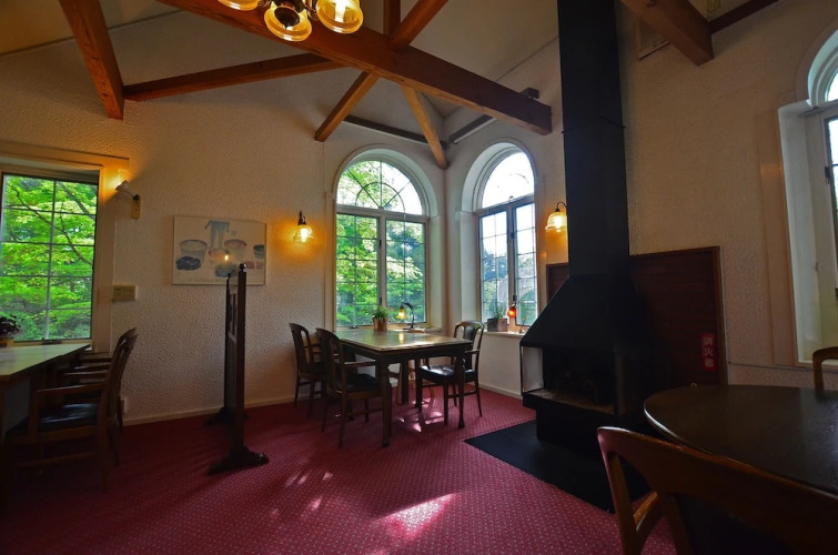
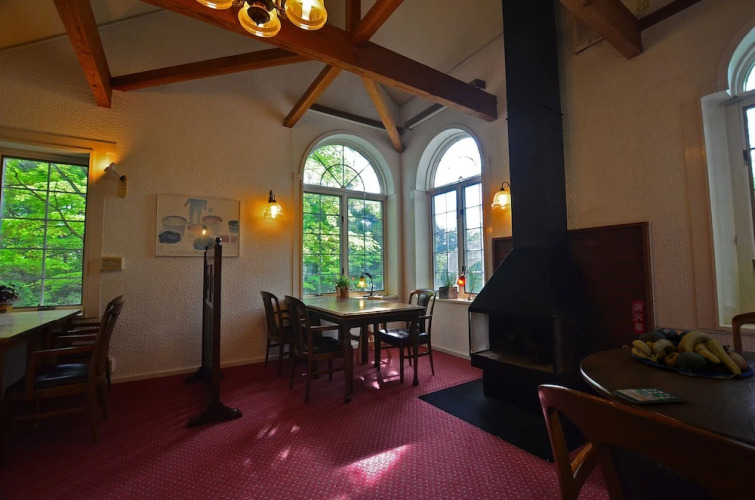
+ smartphone (647, 395)
+ fruit bowl (687, 347)
